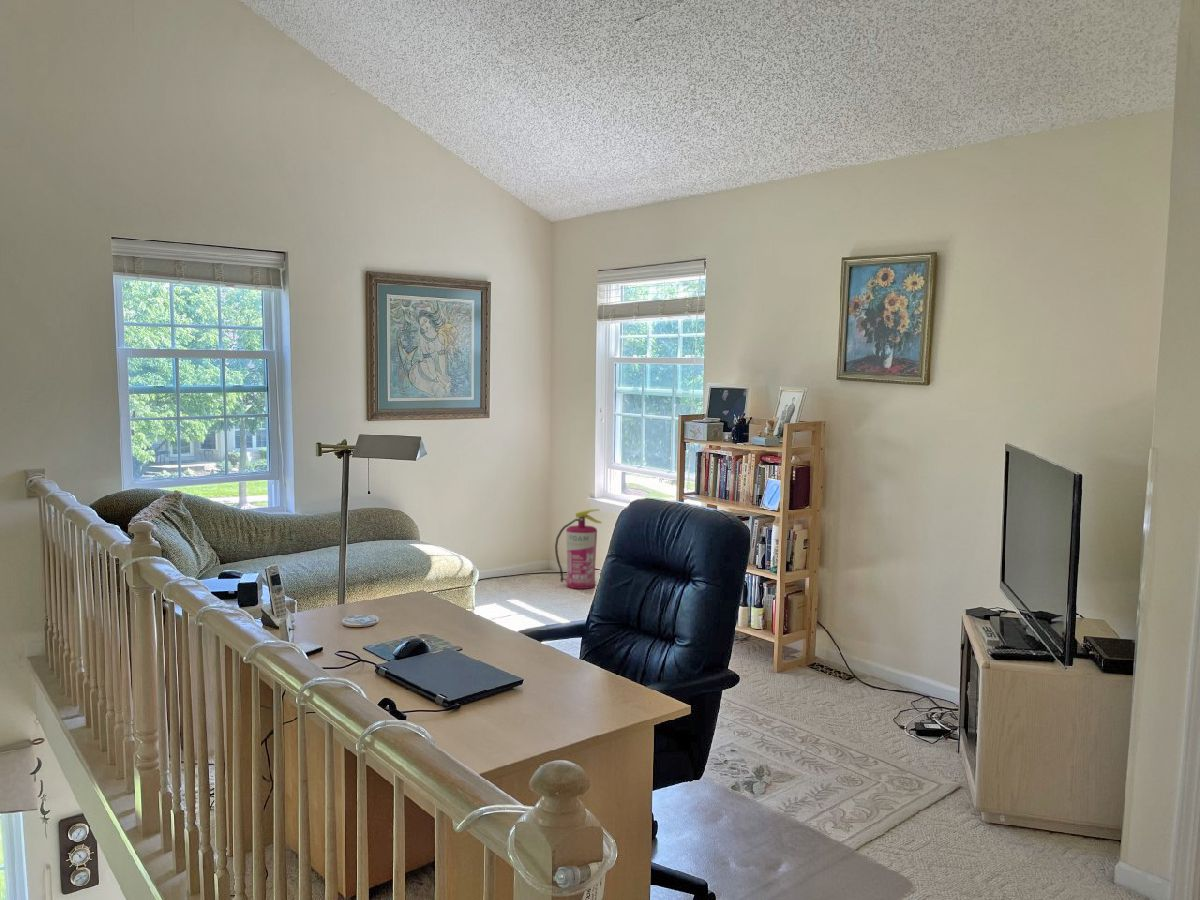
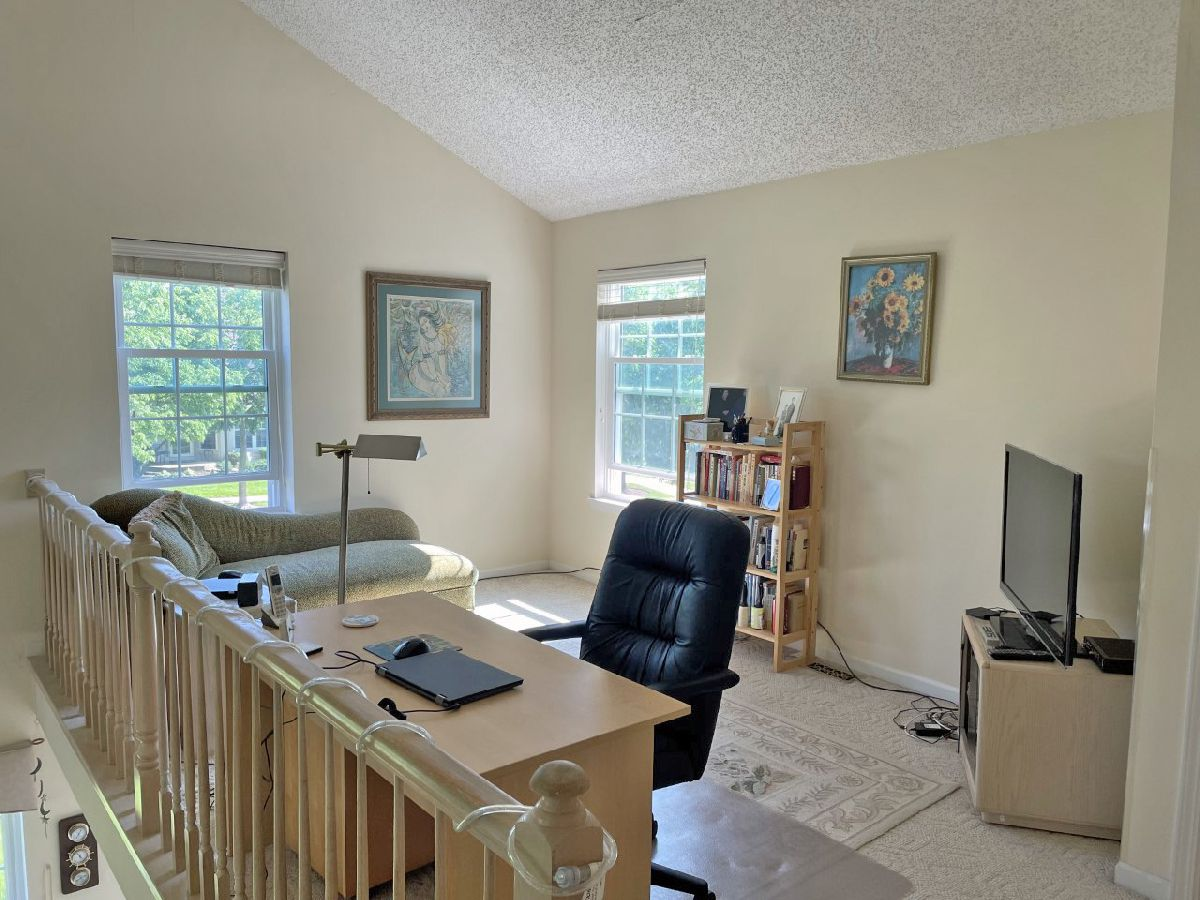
- fire extinguisher (578, 547)
